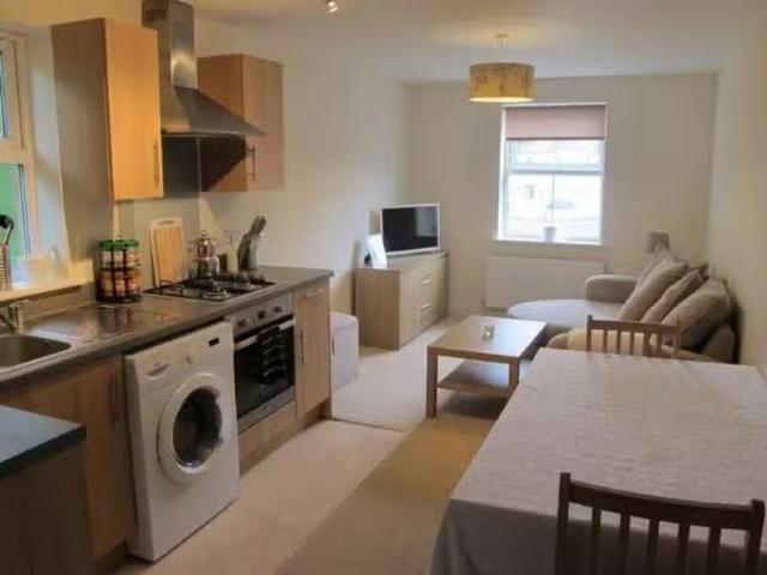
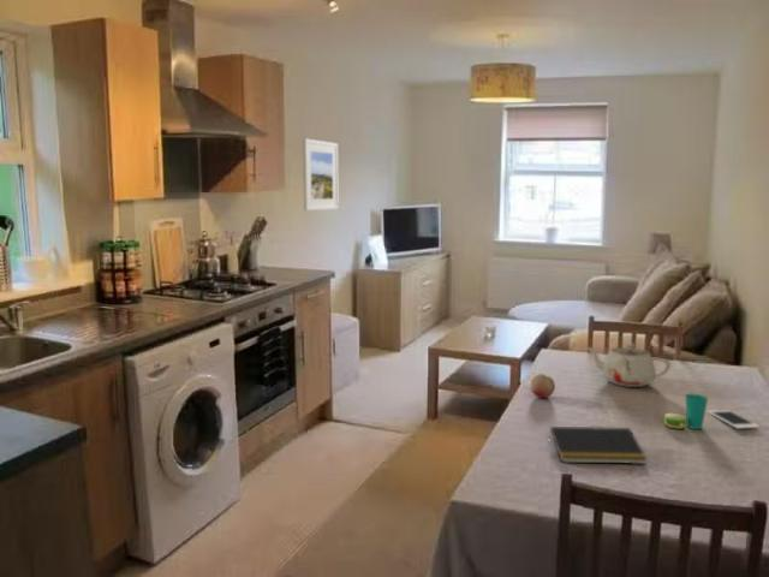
+ notepad (596, 444)
+ teapot (626, 362)
+ fruit (542, 386)
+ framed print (321, 176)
+ cell phone (732, 418)
+ cup (686, 411)
